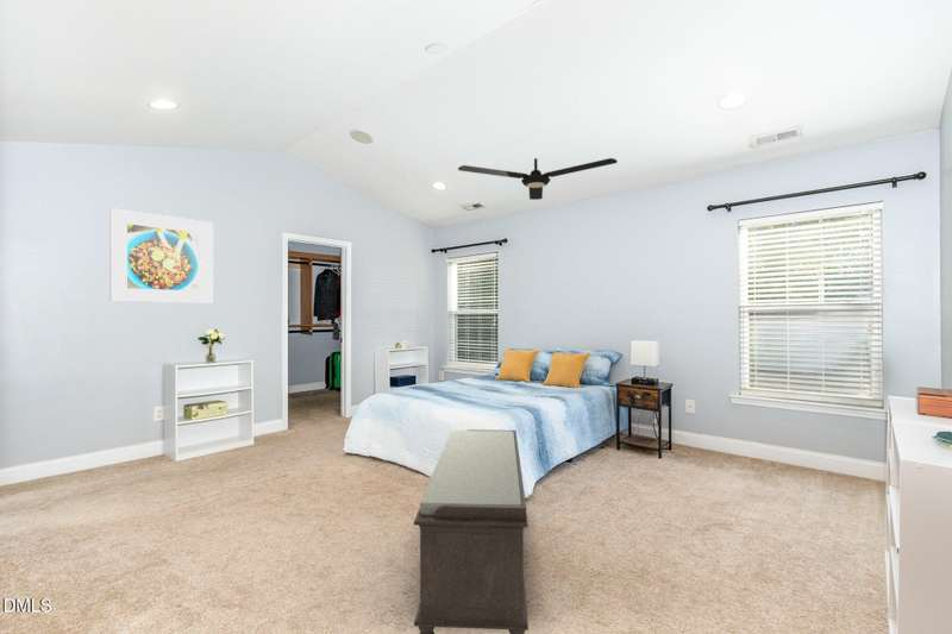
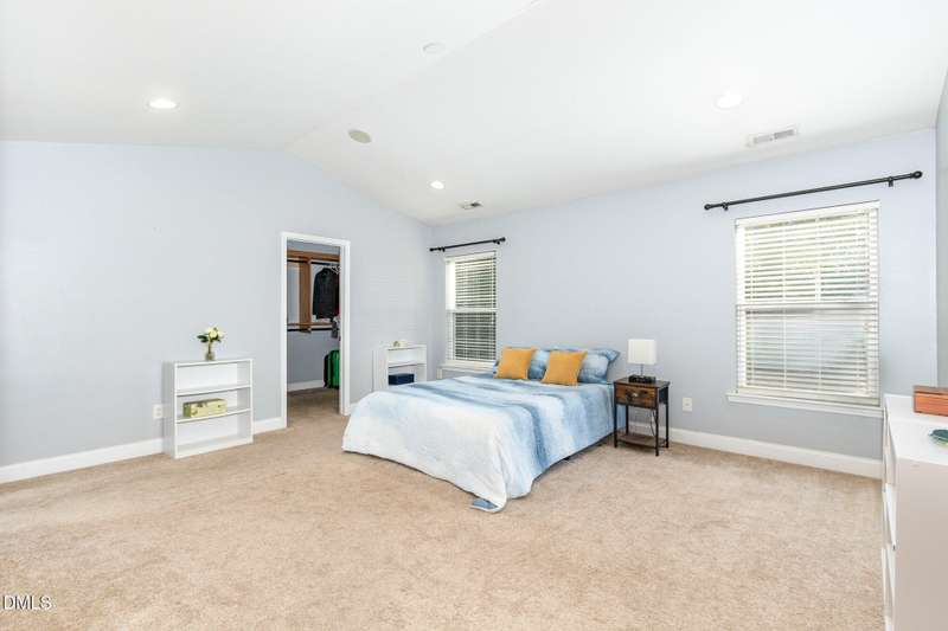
- ceiling fan (536, 177)
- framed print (164, 258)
- bench (478, 509)
